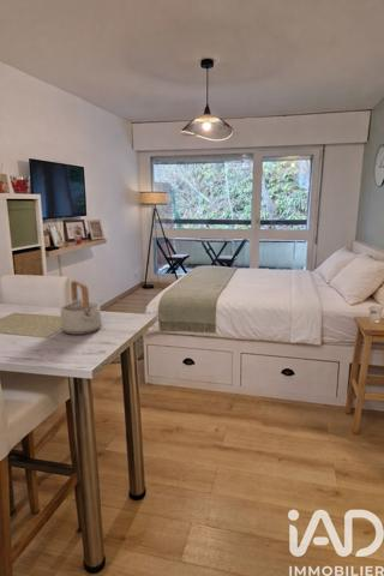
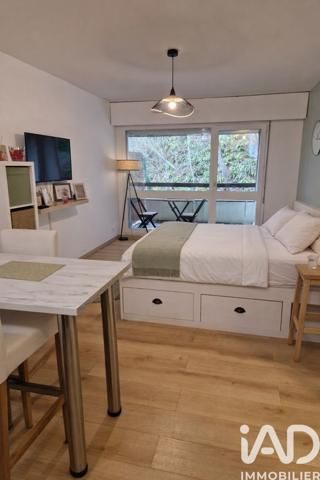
- teapot (82, 306)
